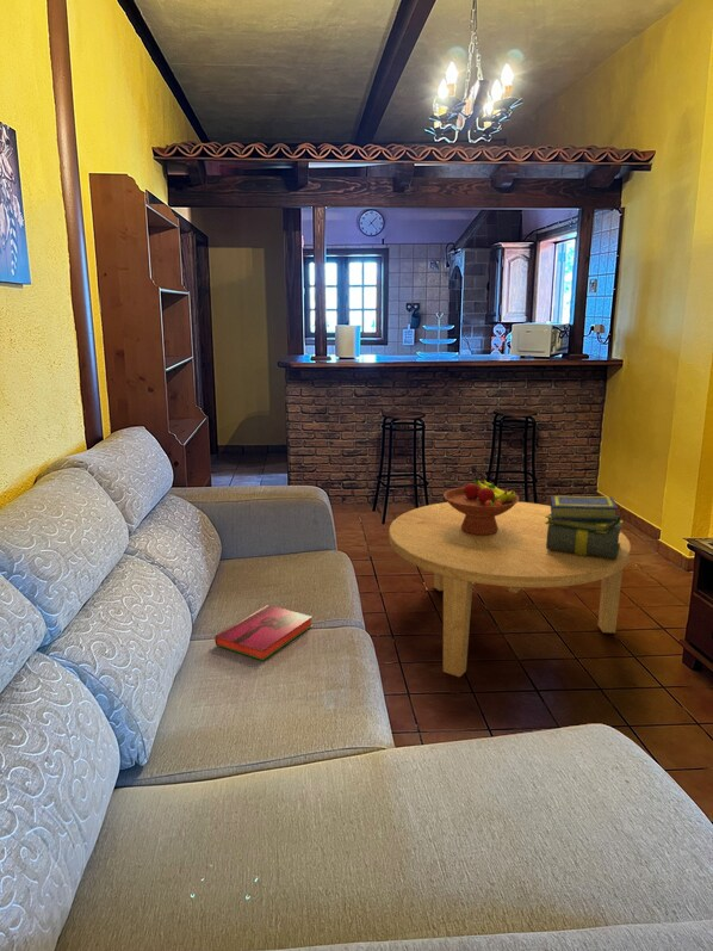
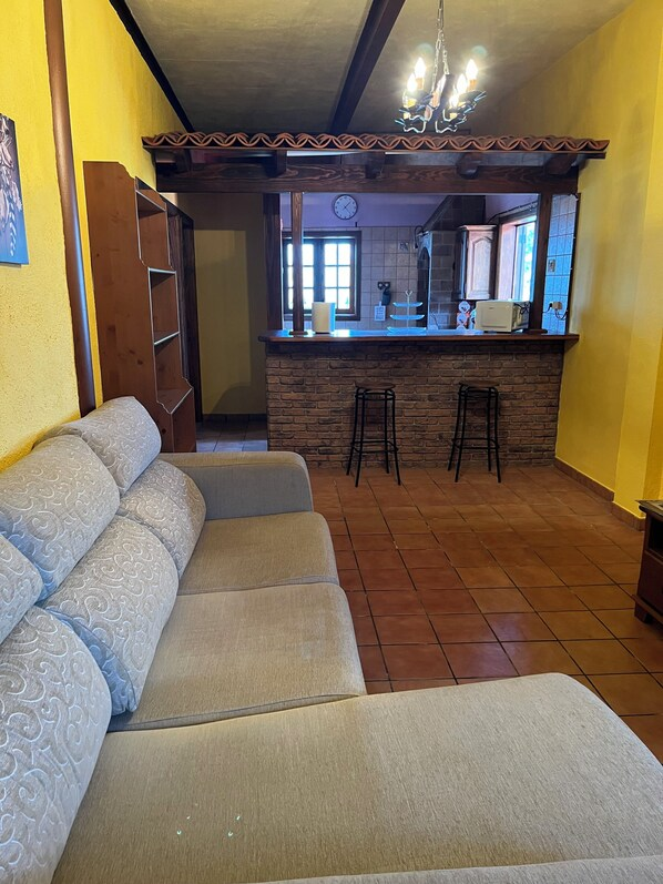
- stack of books (582, 524)
- hardback book (265, 630)
- coffee table (502, 579)
- fruit bowl (479, 506)
